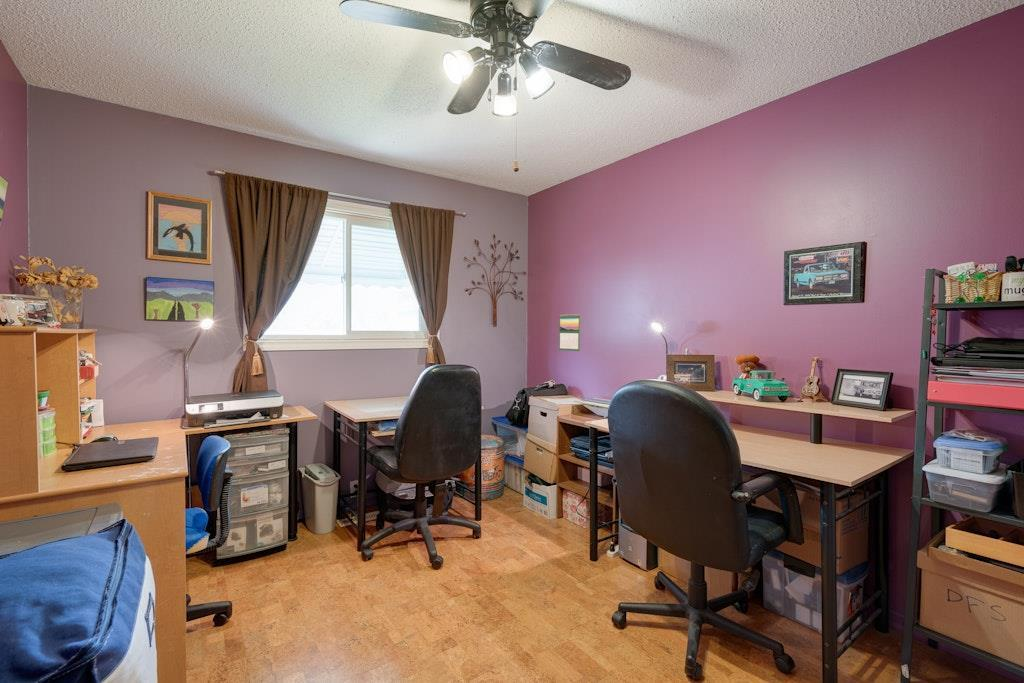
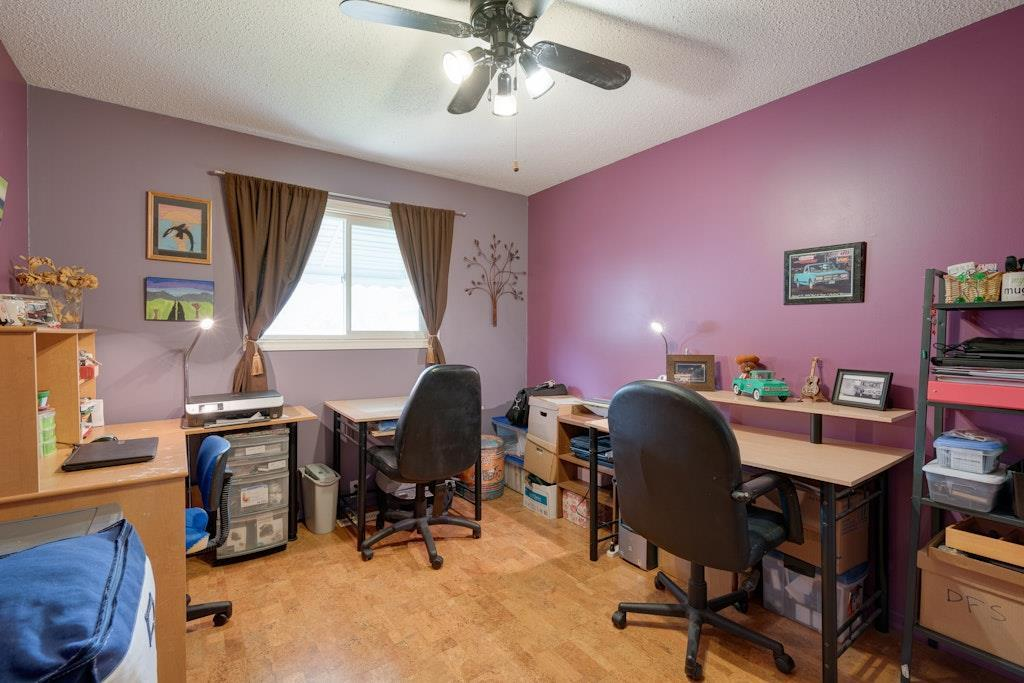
- calendar (569, 332)
